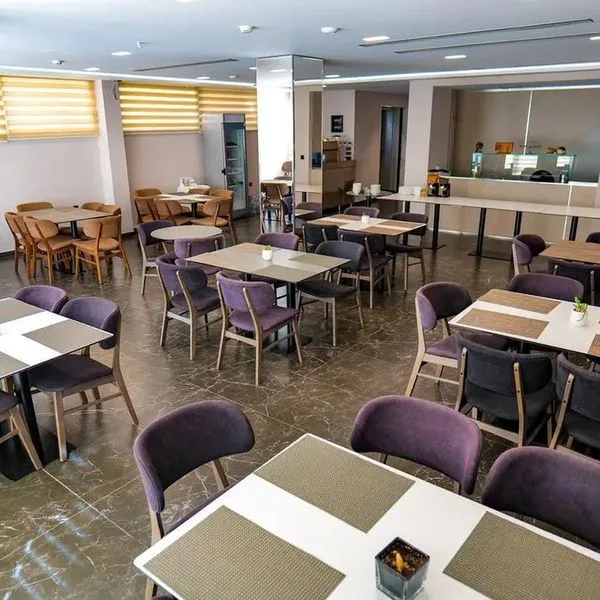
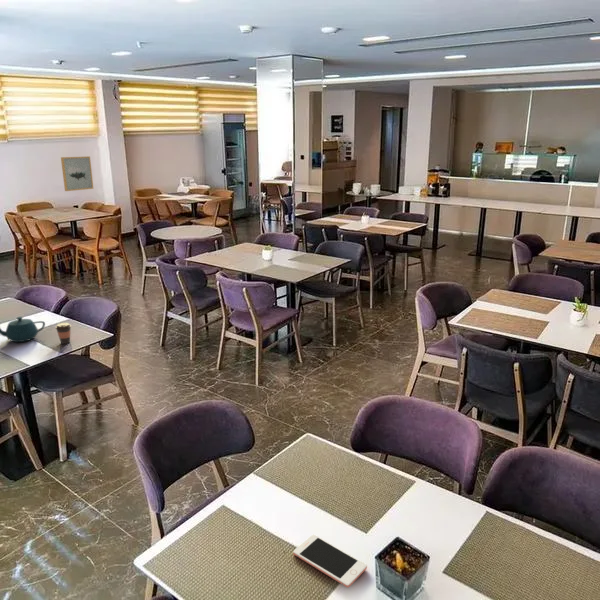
+ coffee cup (64, 333)
+ cell phone (329, 559)
+ teapot (19, 328)
+ wall art (77, 173)
